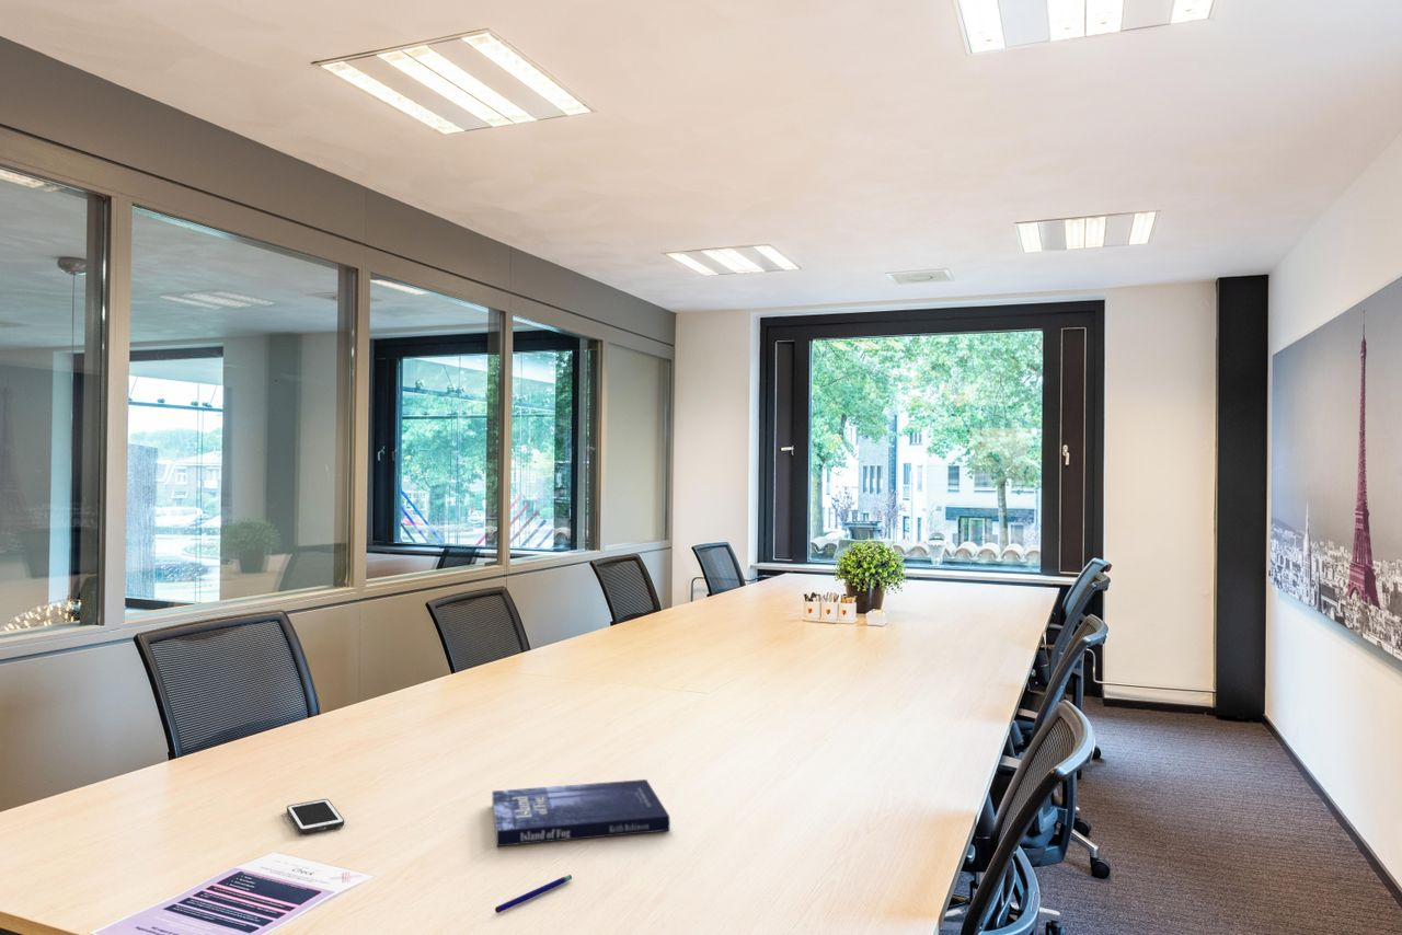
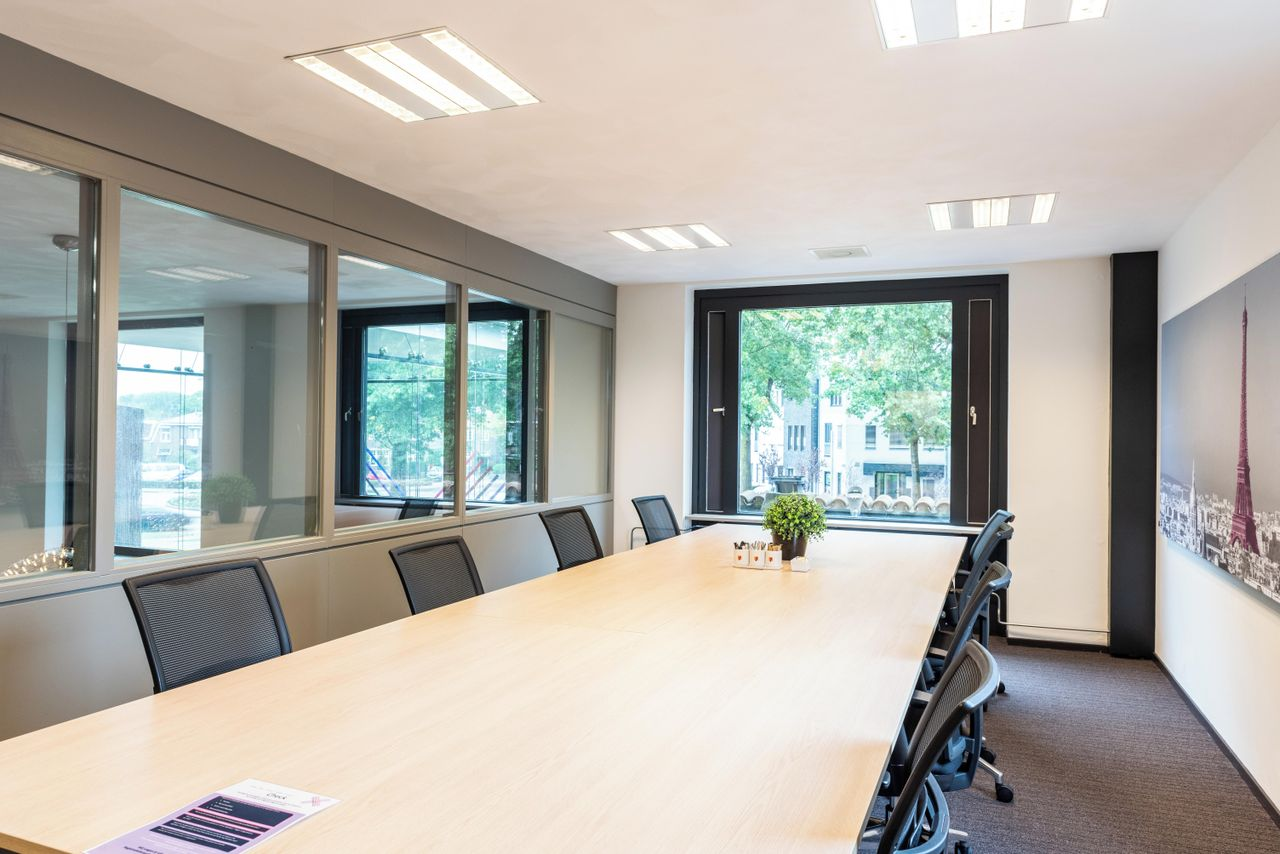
- book (577, 810)
- pen (535, 892)
- cell phone (314, 816)
